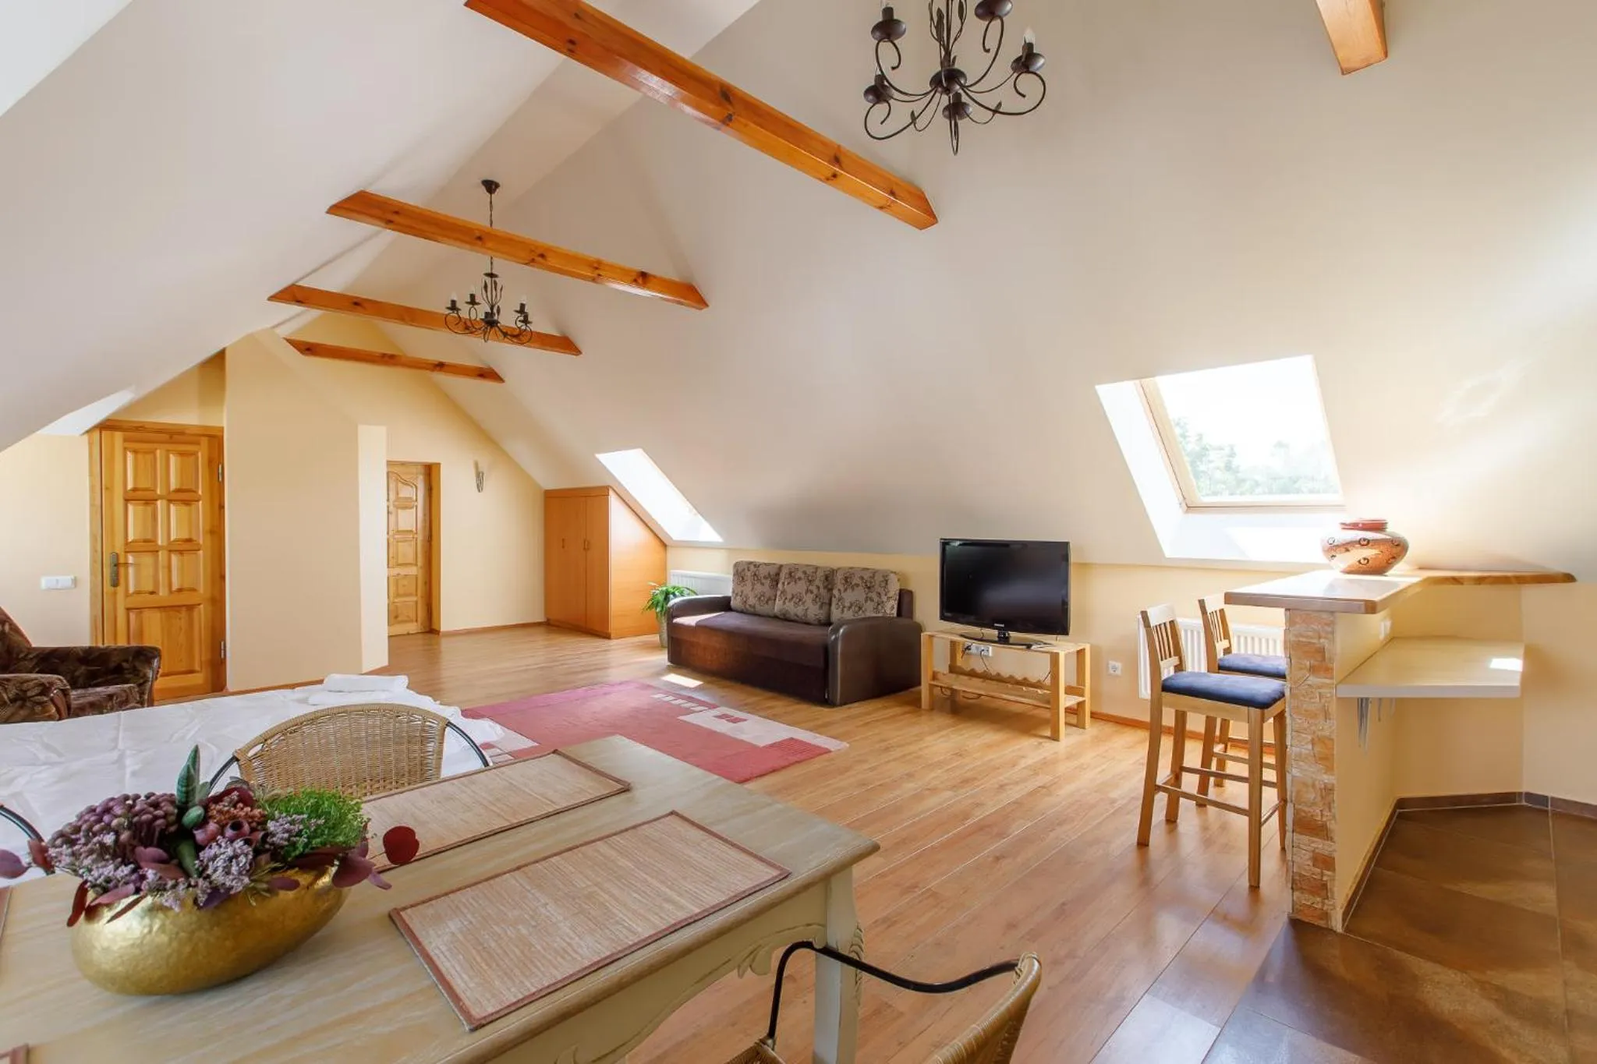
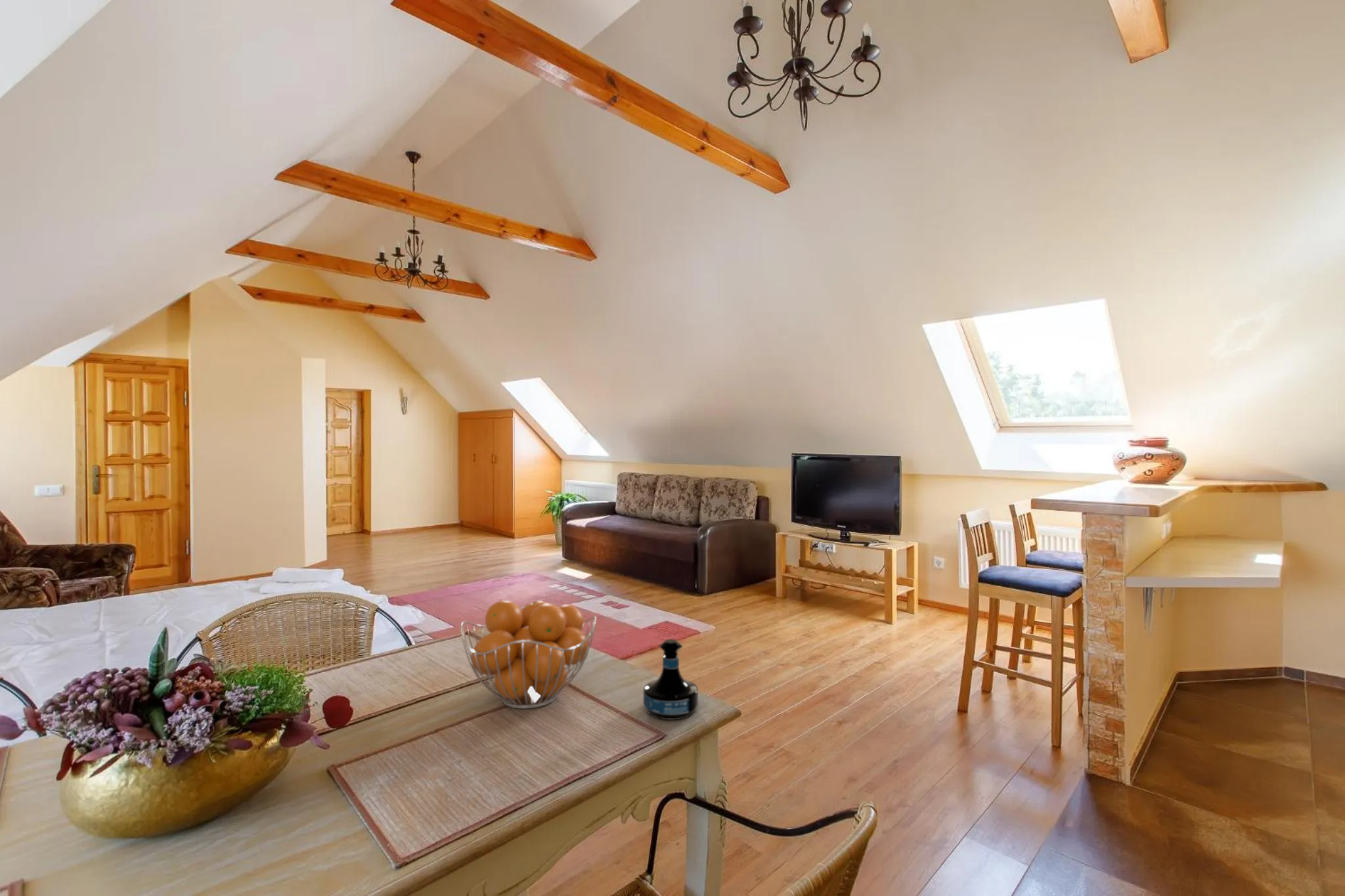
+ fruit basket (530, 649)
+ tequila bottle (671, 675)
